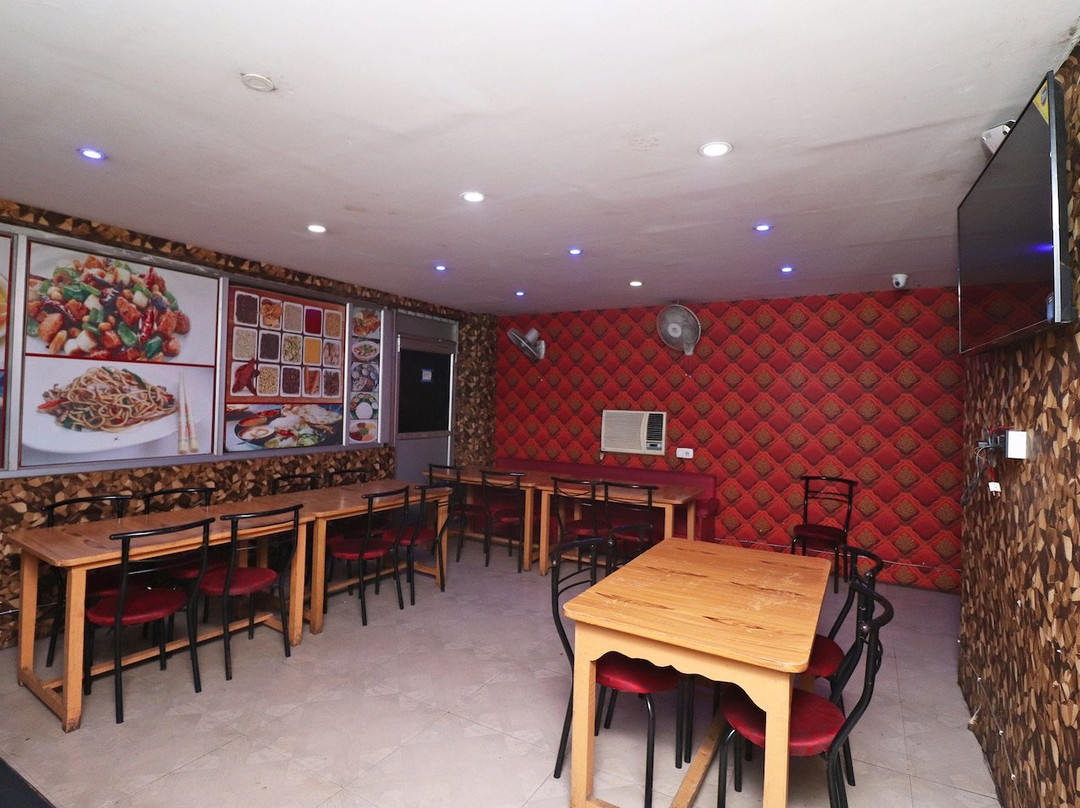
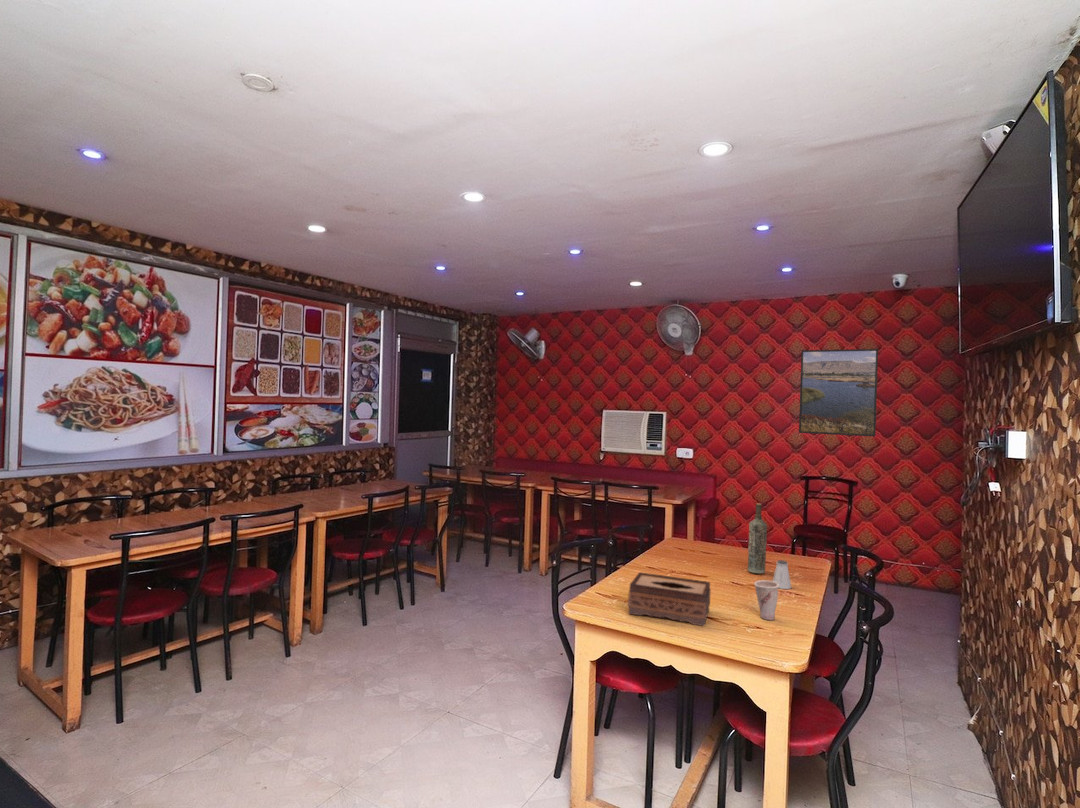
+ tissue box (670, 597)
+ bottle (757, 537)
+ cup (766, 600)
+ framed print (837, 392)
+ saltshaker (781, 573)
